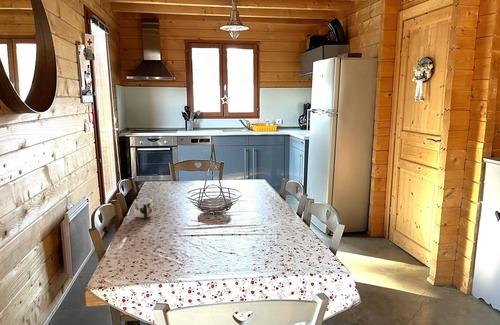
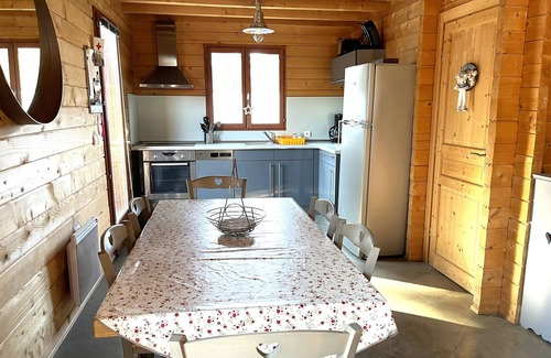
- mug (144, 207)
